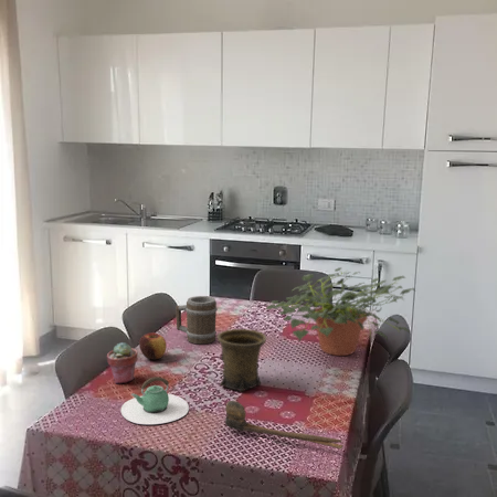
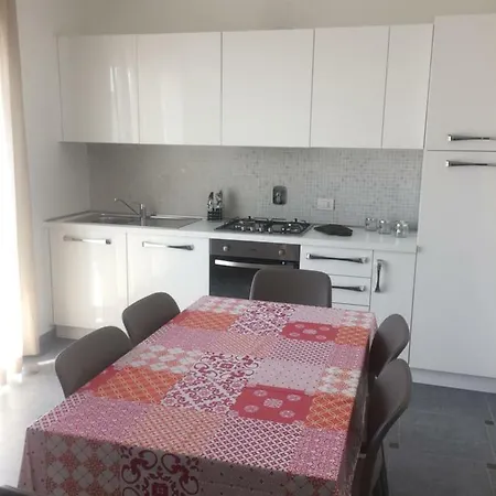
- potted succulent (123, 360)
- apple (152, 346)
- potted plant (338, 316)
- barrel (195, 318)
- spoon (281, 431)
- mug (240, 360)
- teapot (155, 392)
